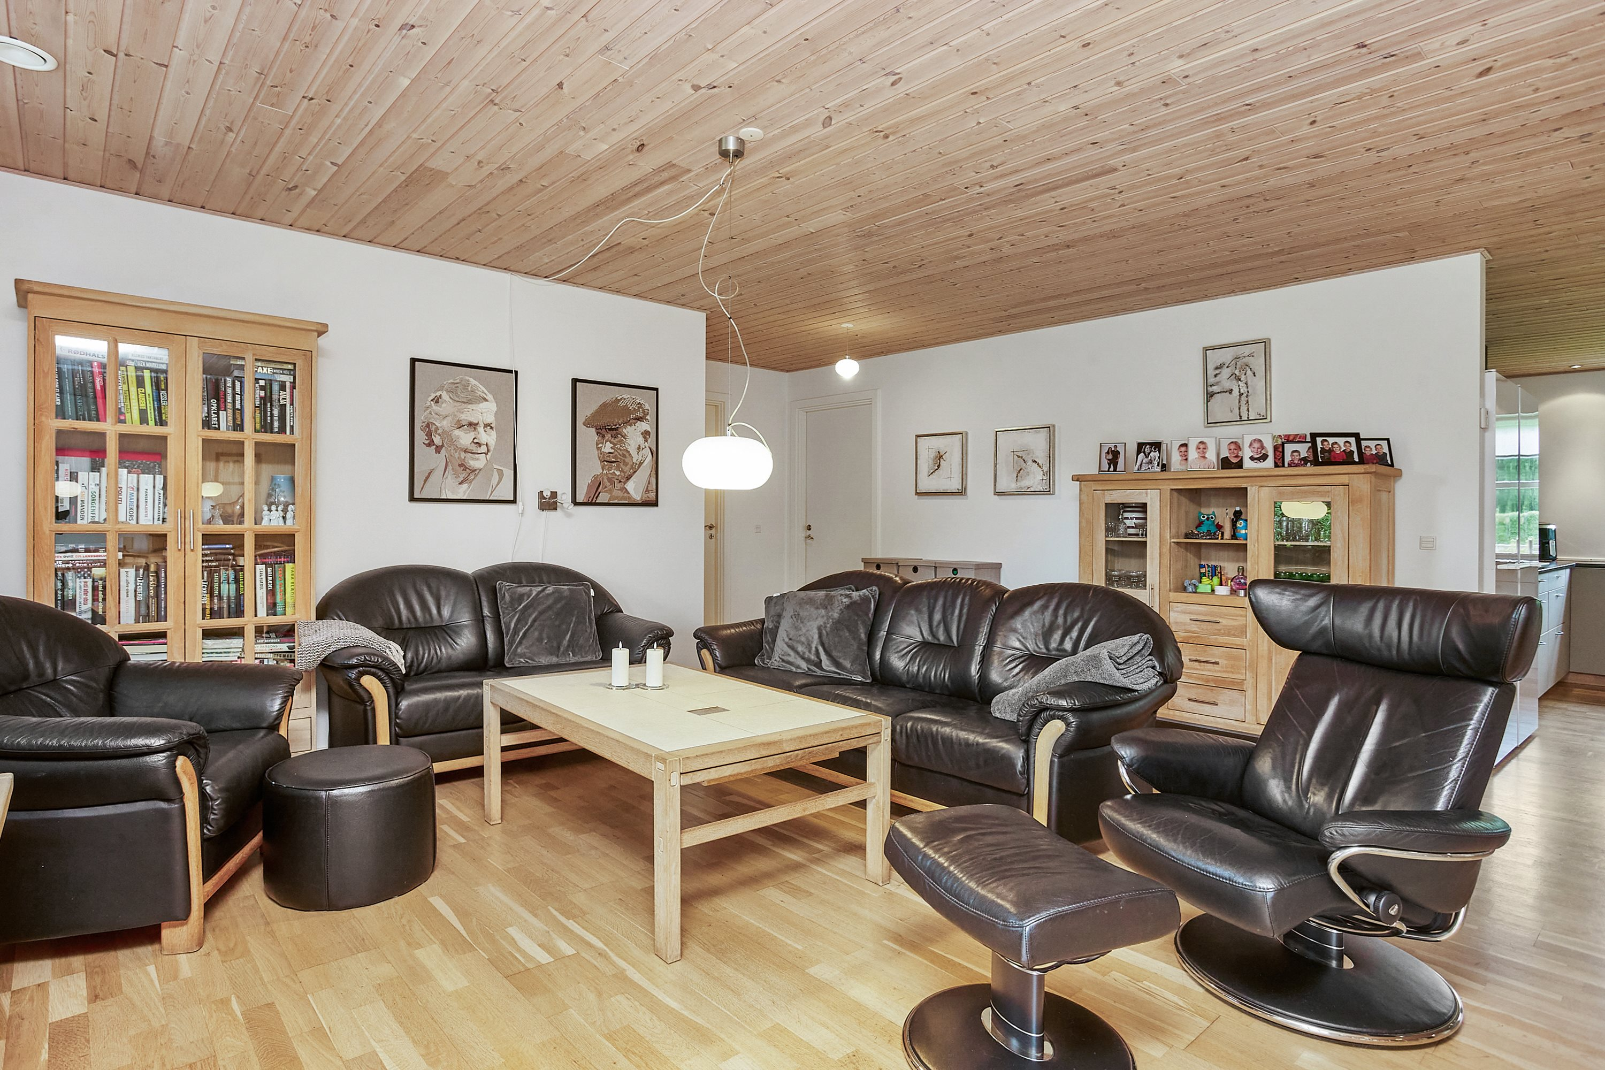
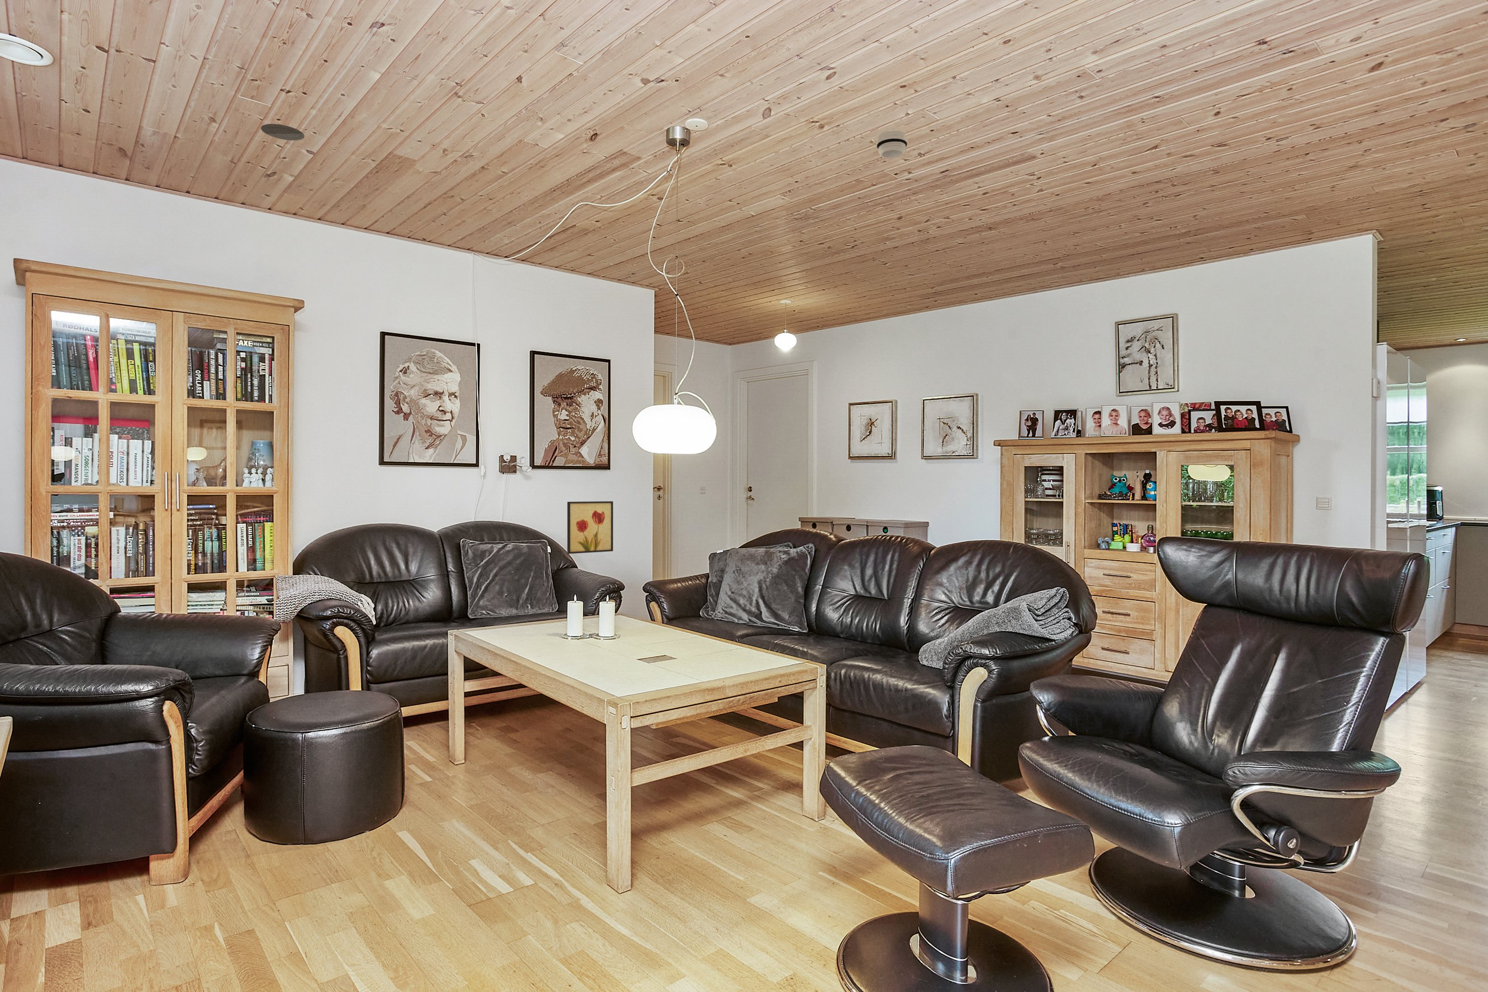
+ wall art (590, 527)
+ recessed light (282, 130)
+ smoke detector (892, 145)
